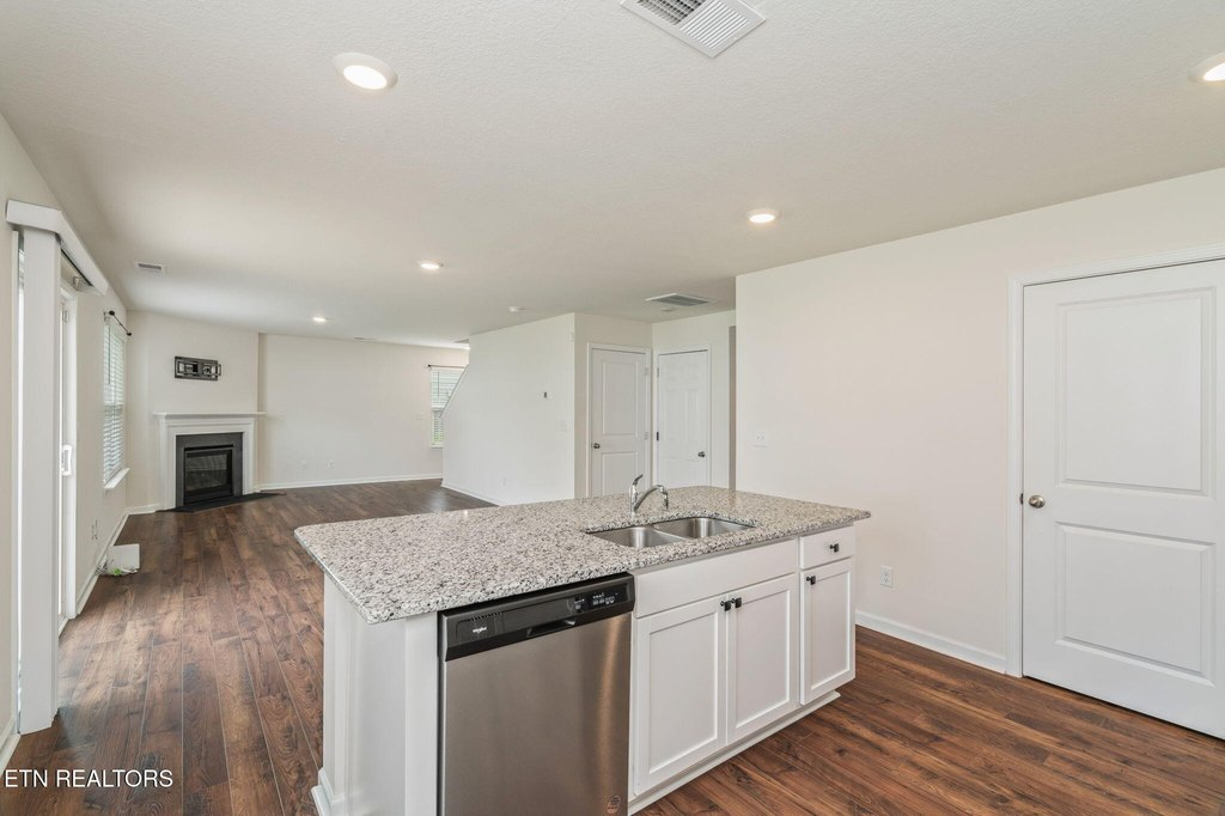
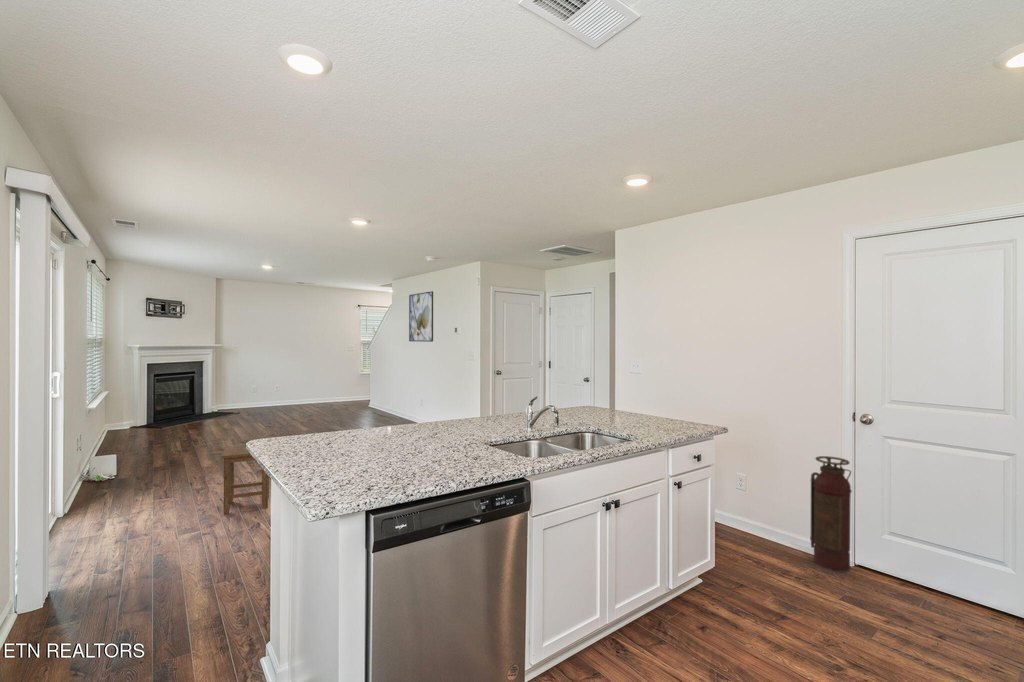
+ fire extinguisher (829, 511)
+ stool (247, 483)
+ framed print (420, 317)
